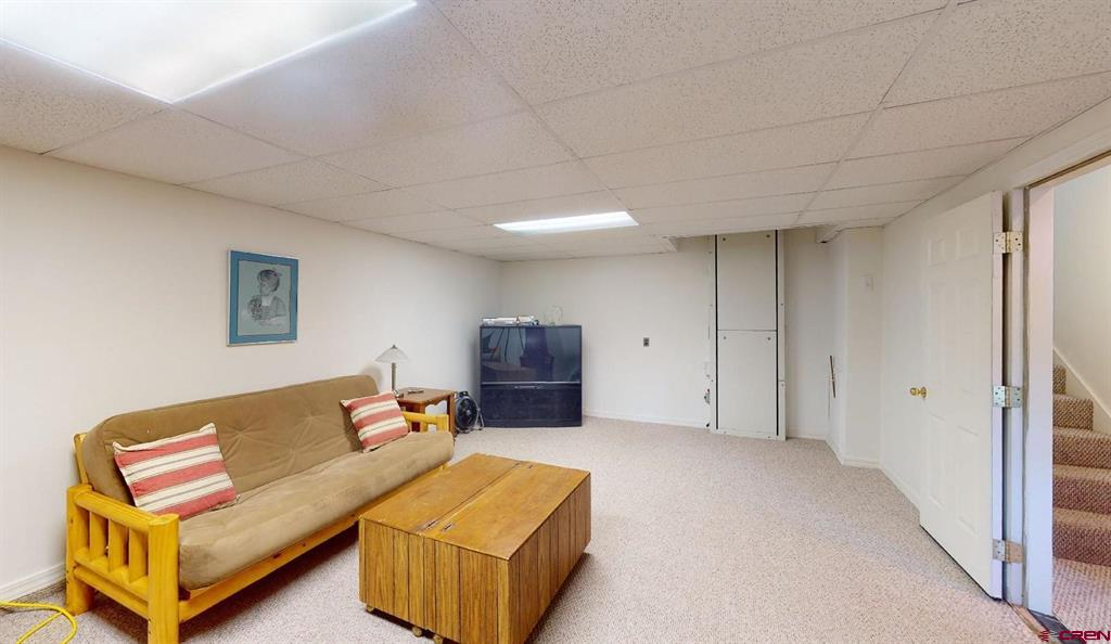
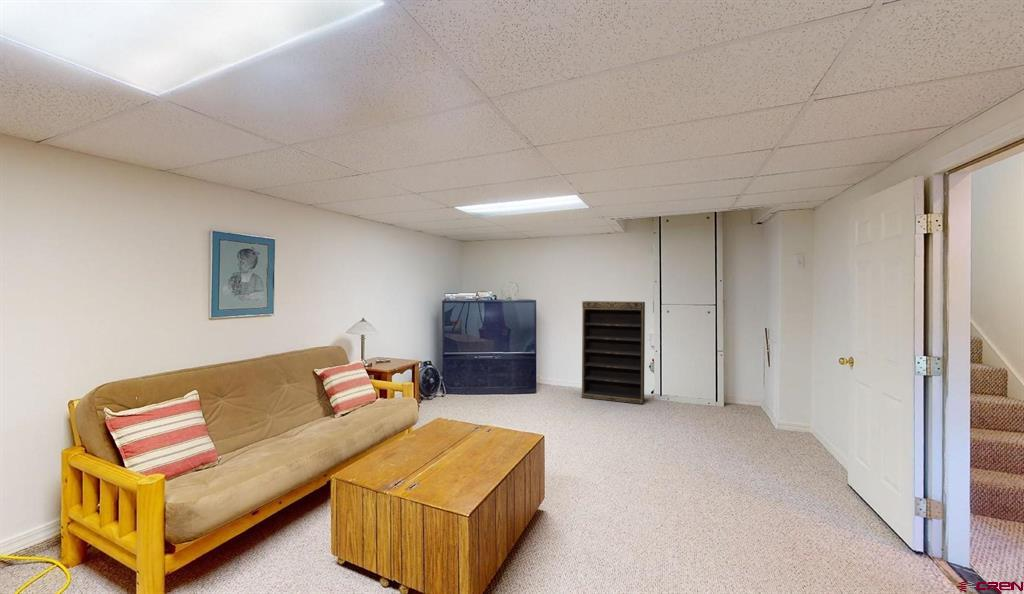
+ bookshelf (613, 349)
